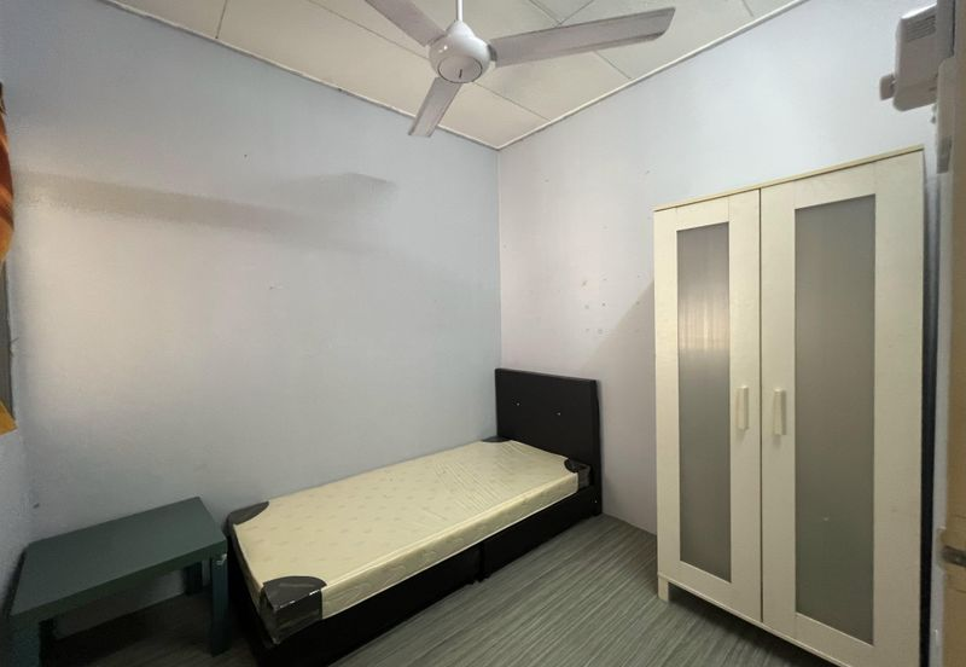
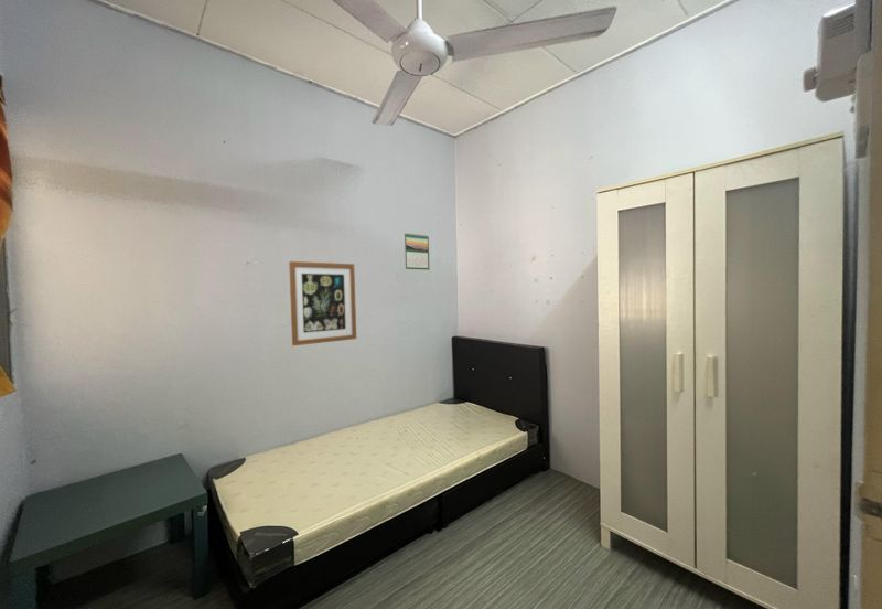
+ calendar (417, 250)
+ wall art (324, 302)
